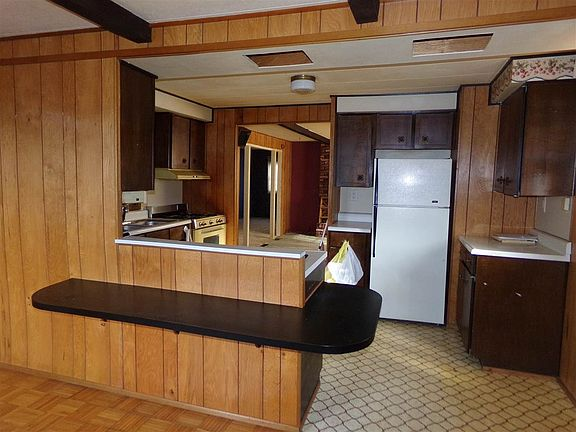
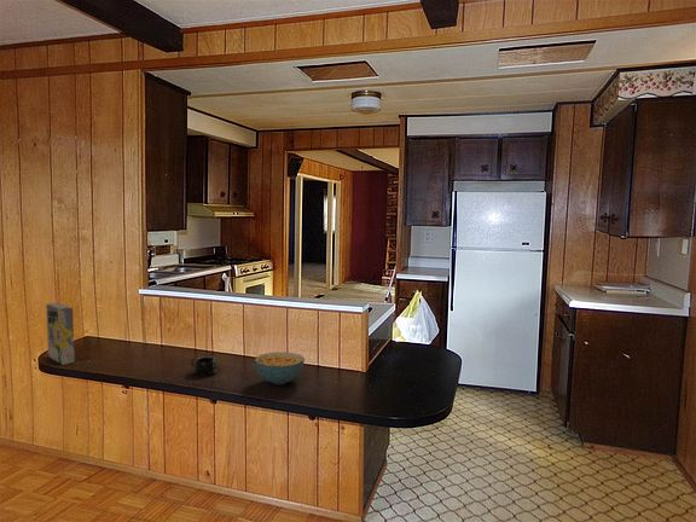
+ cereal bowl (279, 370)
+ mug (203, 365)
+ cereal box (59, 332)
